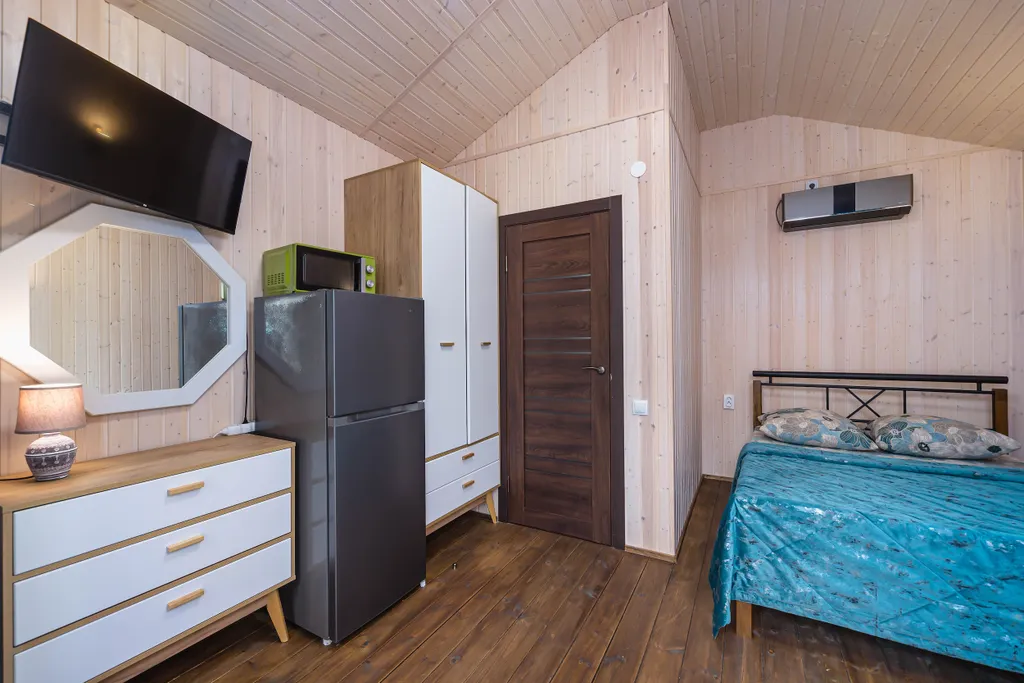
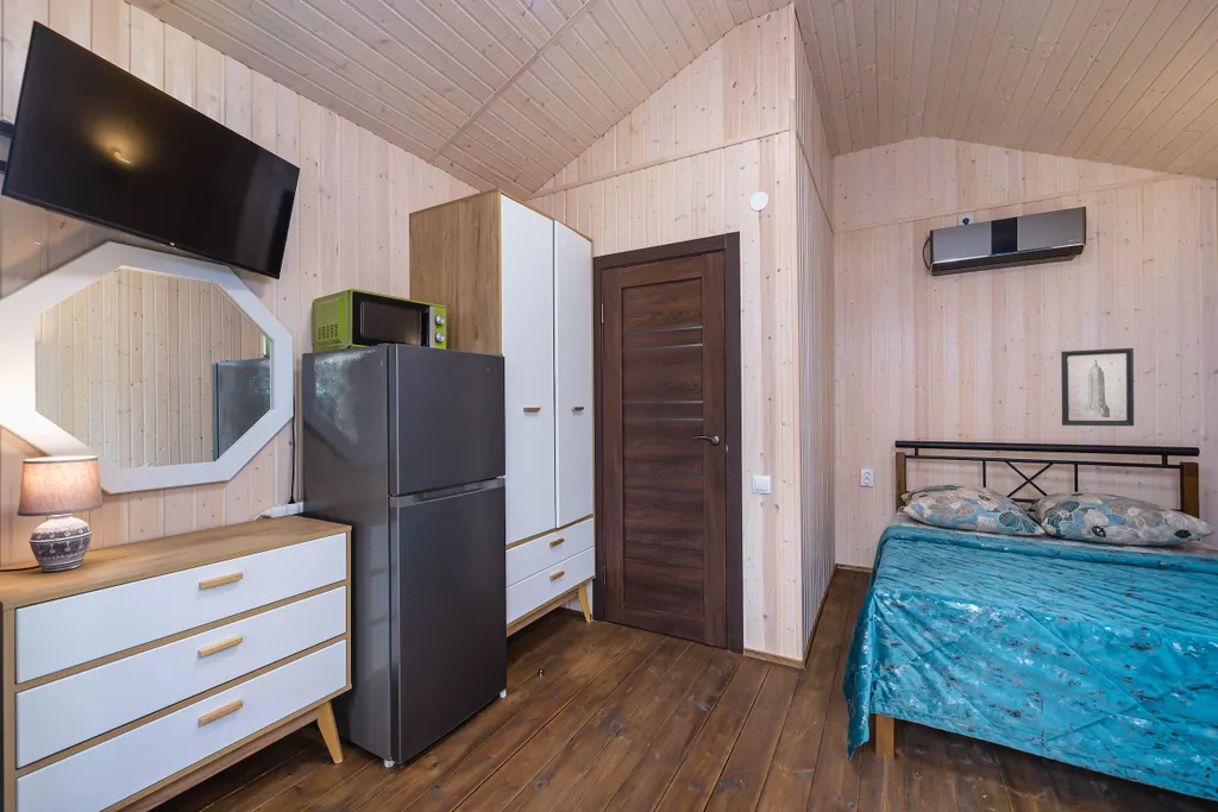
+ wall art (1095, 388)
